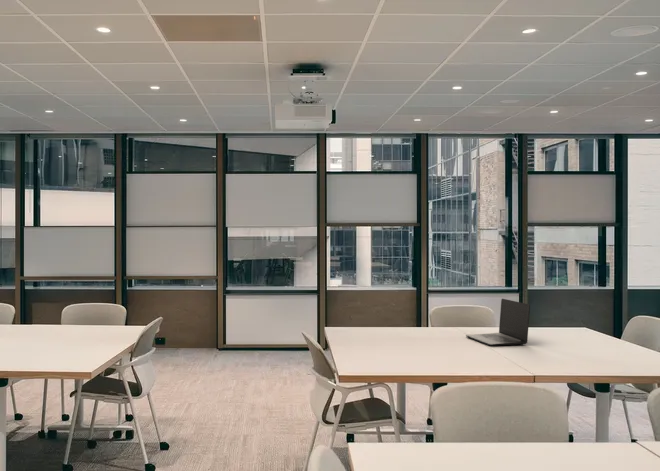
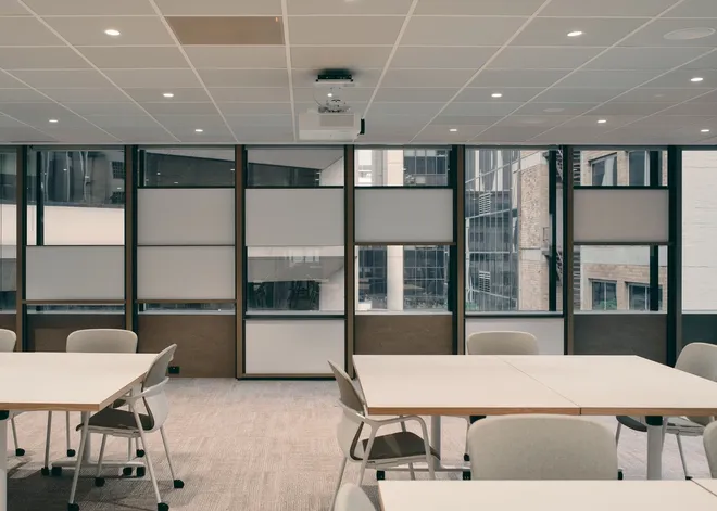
- laptop (500, 321)
